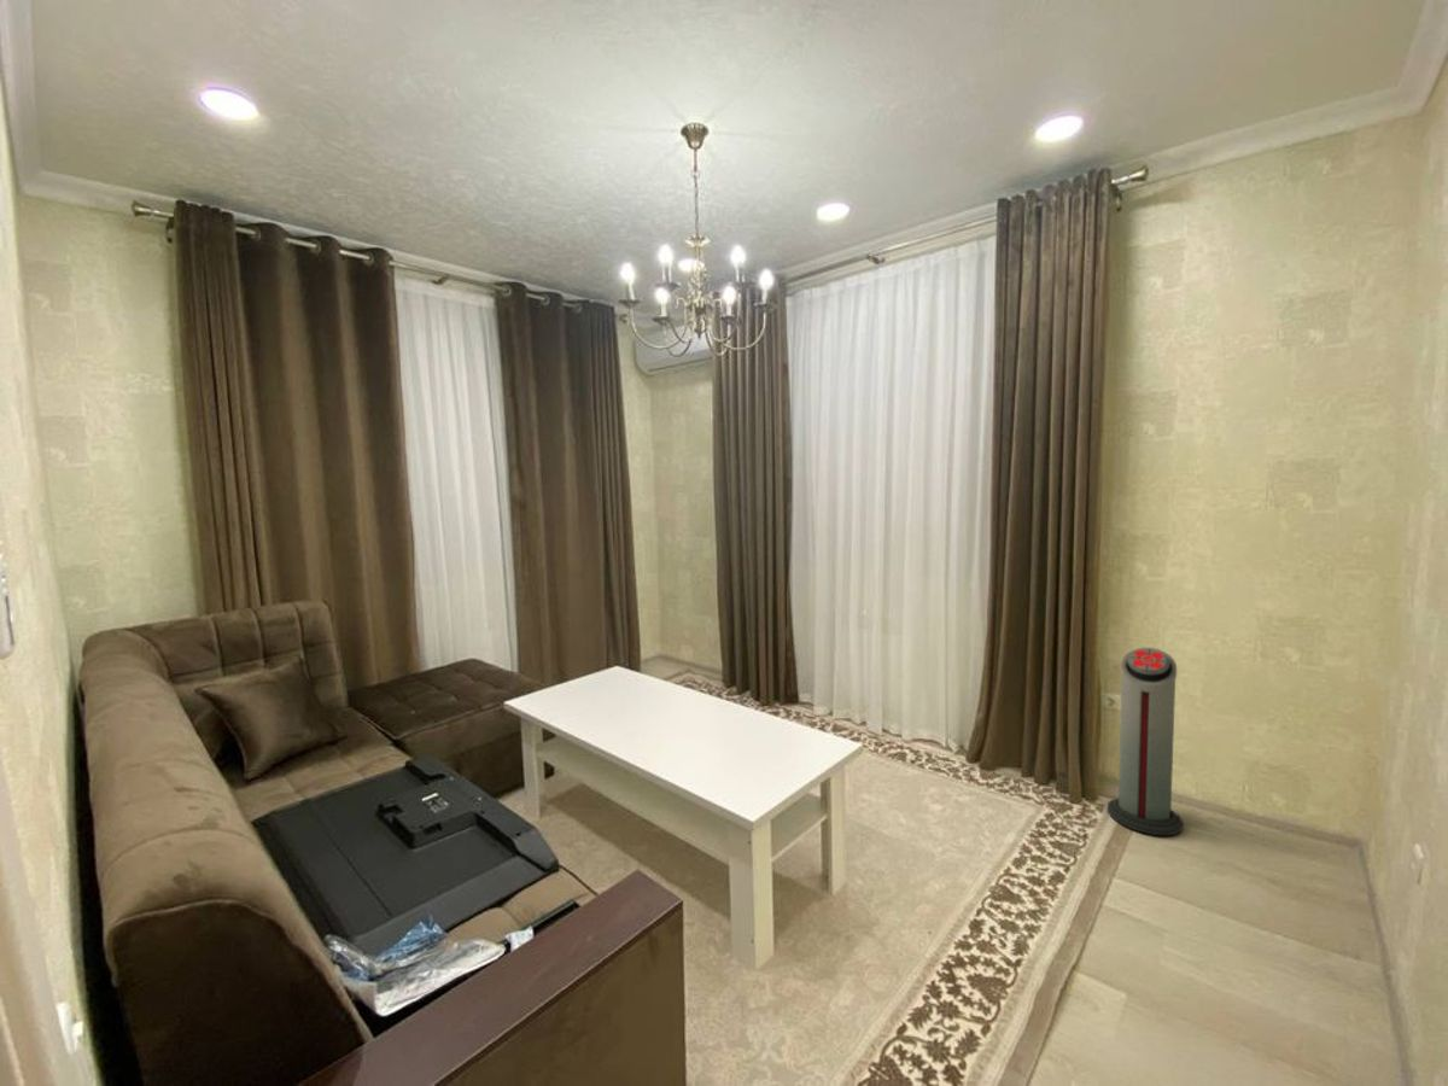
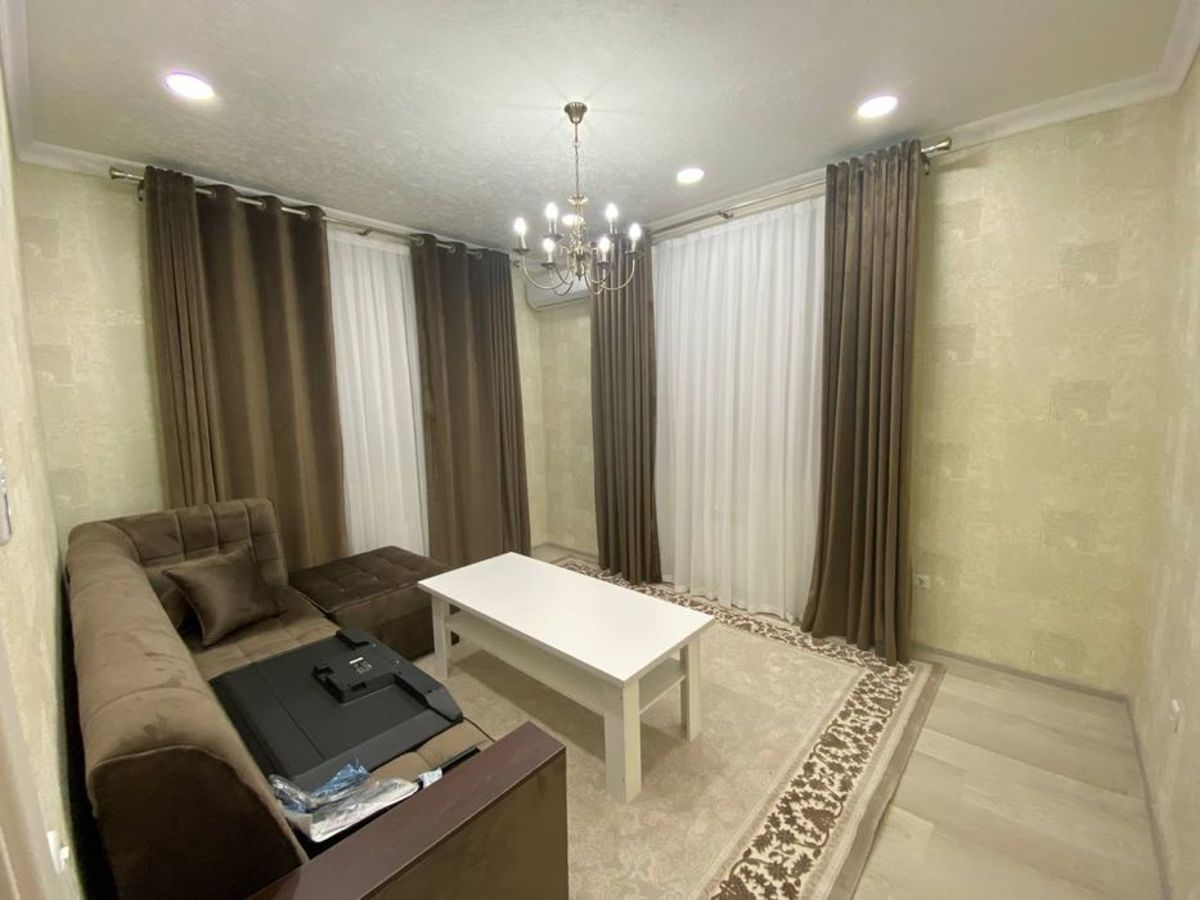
- air purifier (1146, 735)
